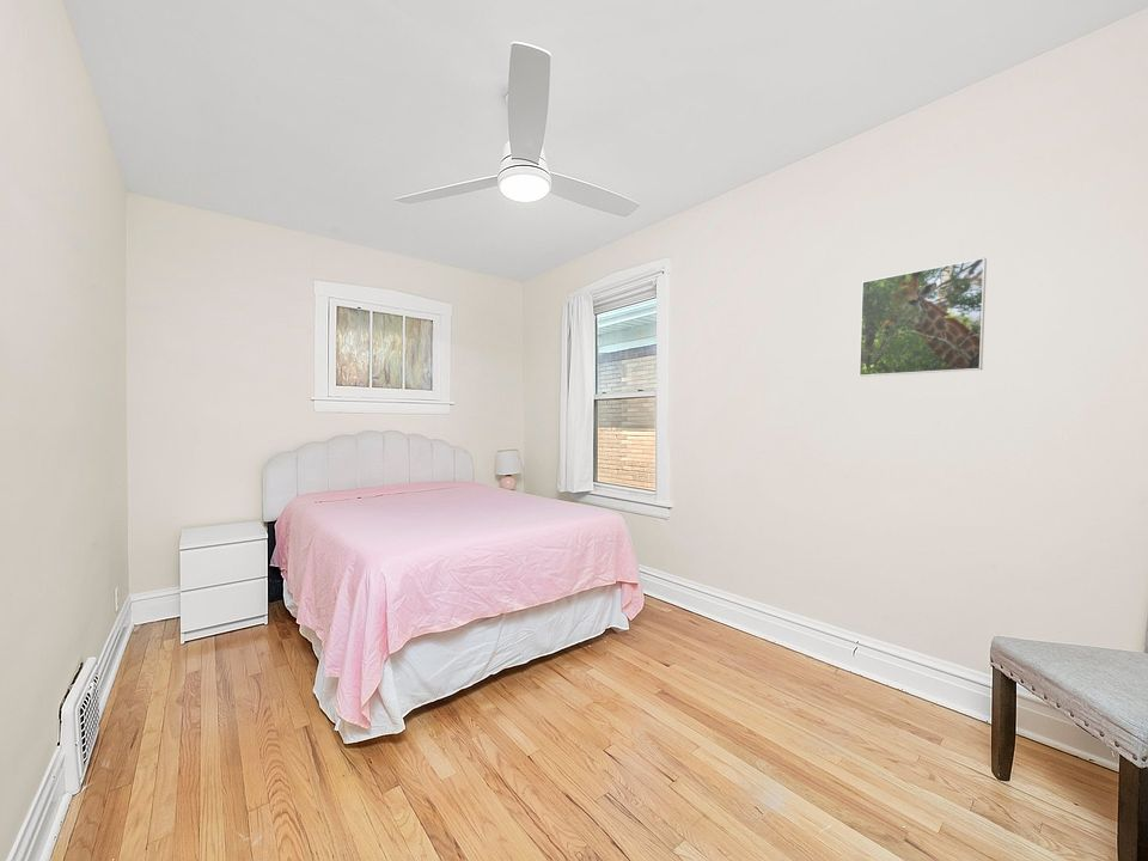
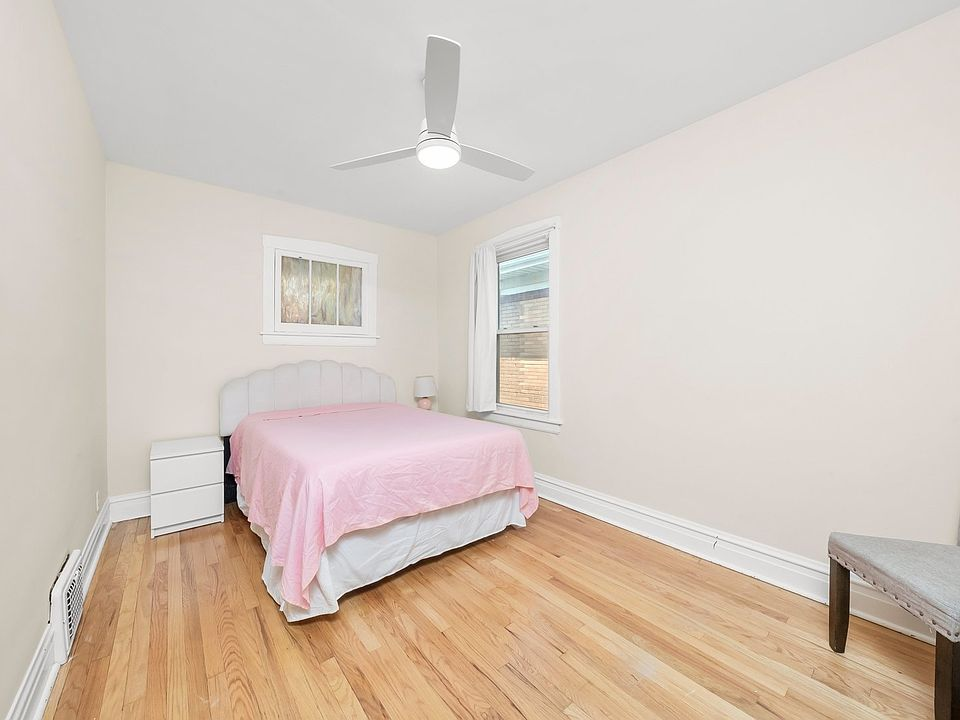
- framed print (917, 322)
